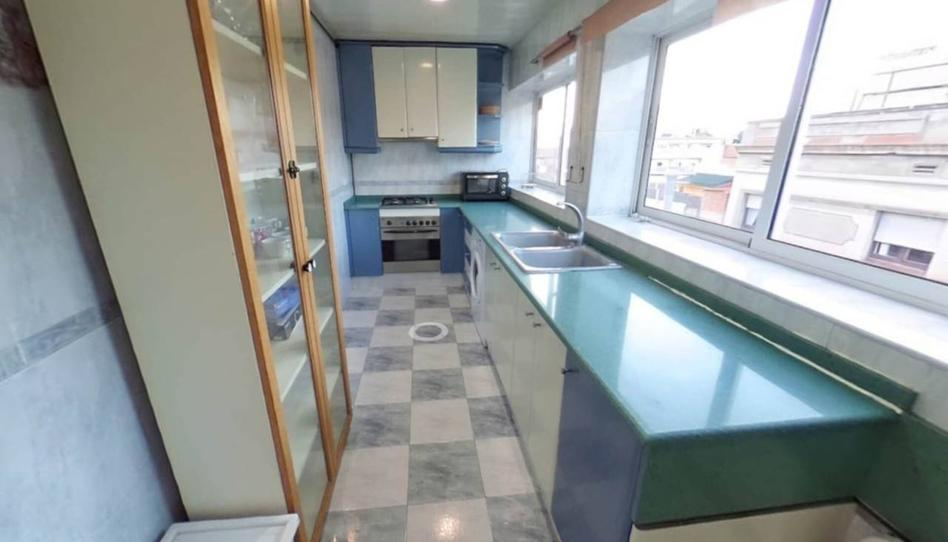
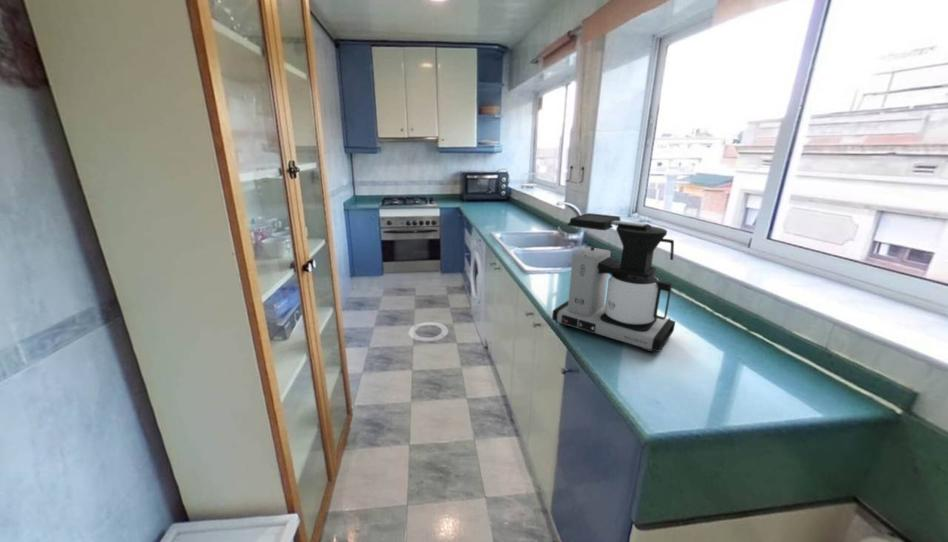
+ coffee maker (617, 277)
